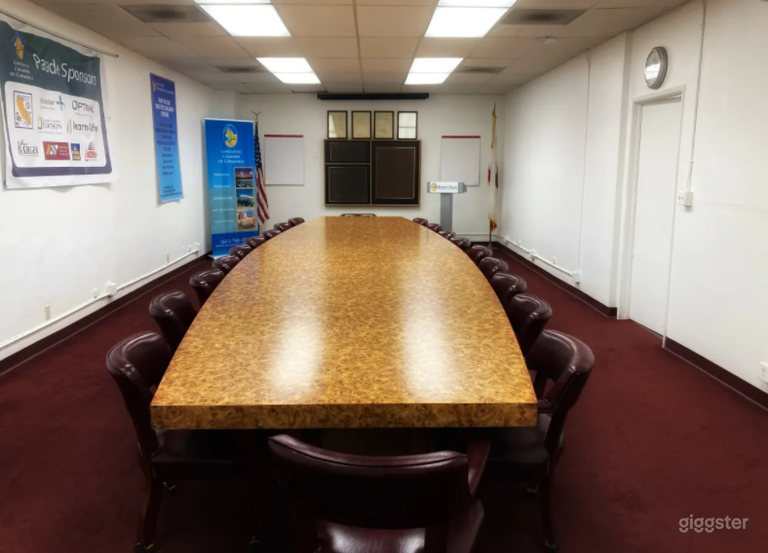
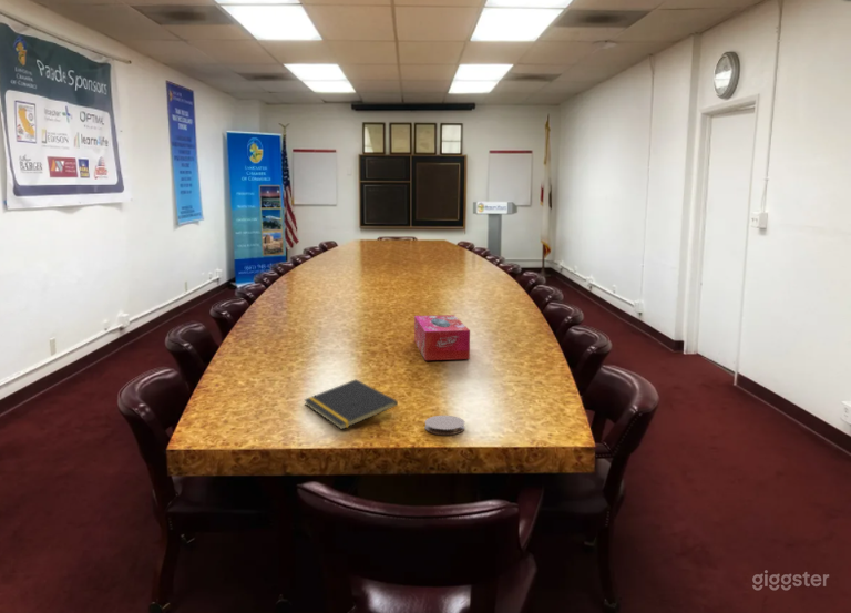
+ coaster (444, 425)
+ tissue box (440, 336)
+ notepad (349, 402)
